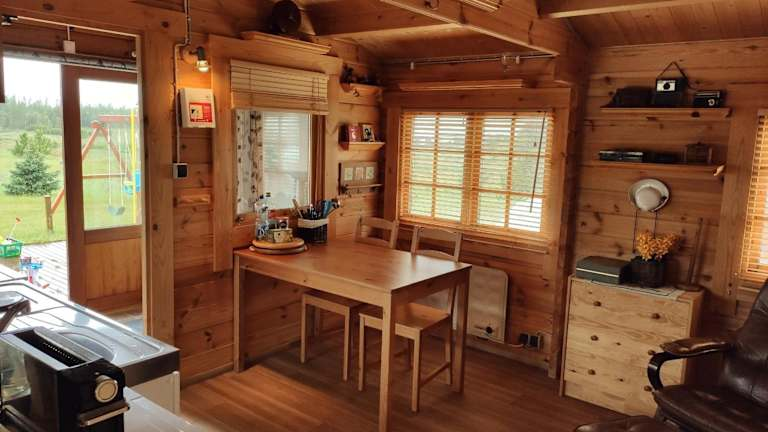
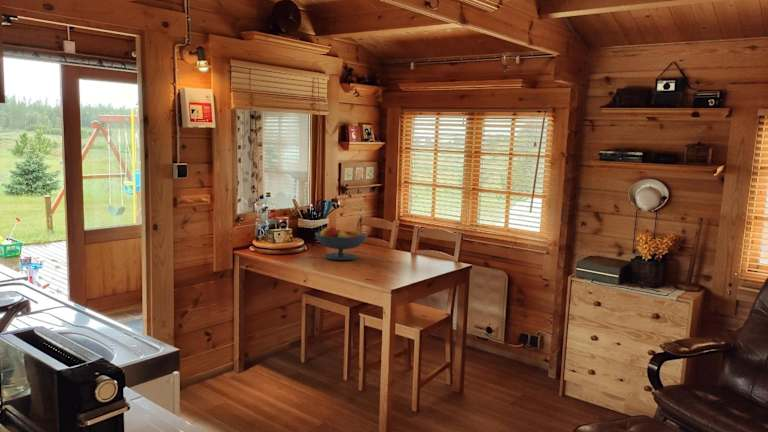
+ fruit bowl (340, 241)
